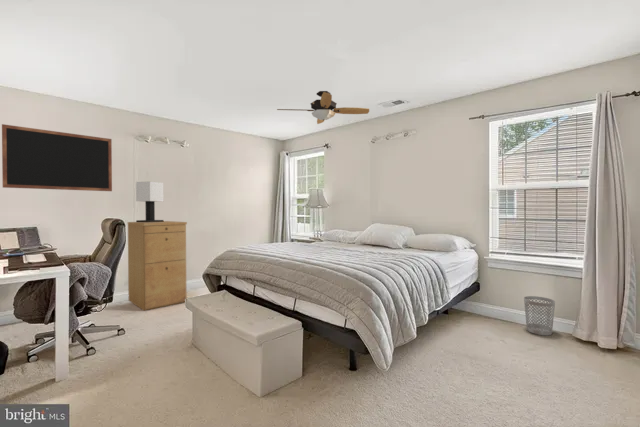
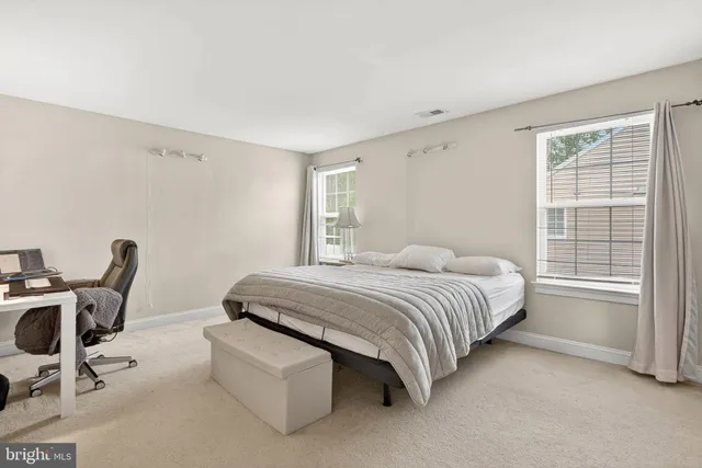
- filing cabinet (157, 261)
- wastebasket (538, 315)
- table lamp (150, 202)
- ceiling fan (323, 107)
- chalkboard (62, 161)
